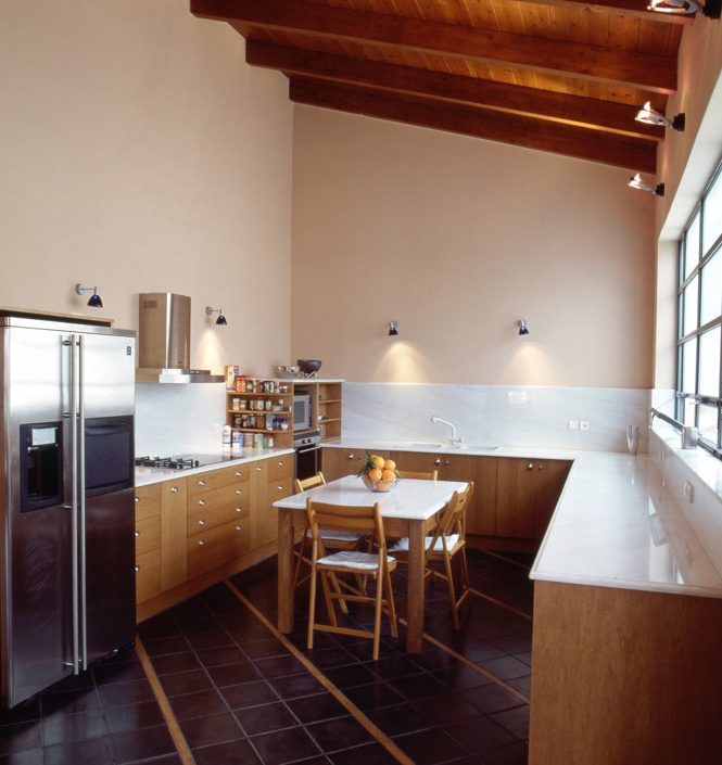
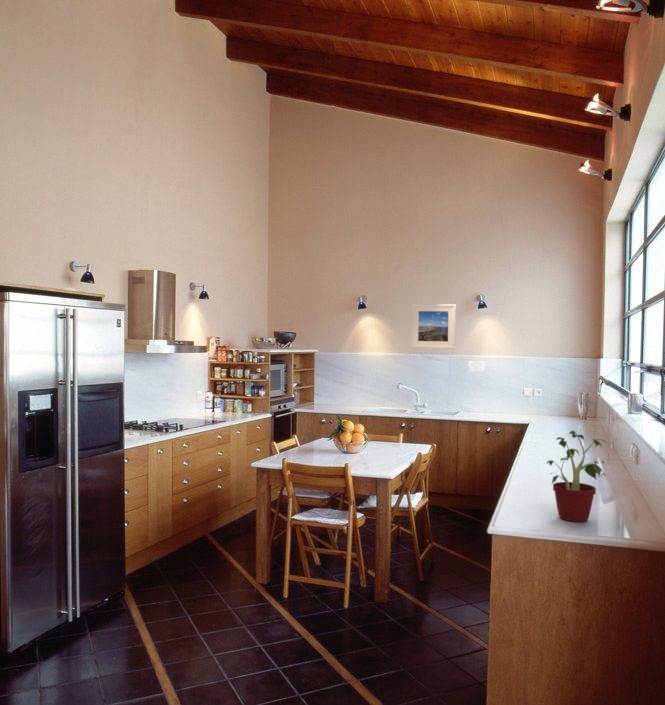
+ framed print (433, 326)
+ potted plant (573, 472)
